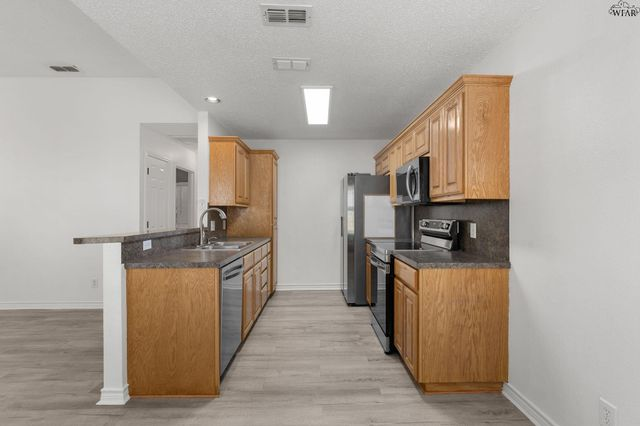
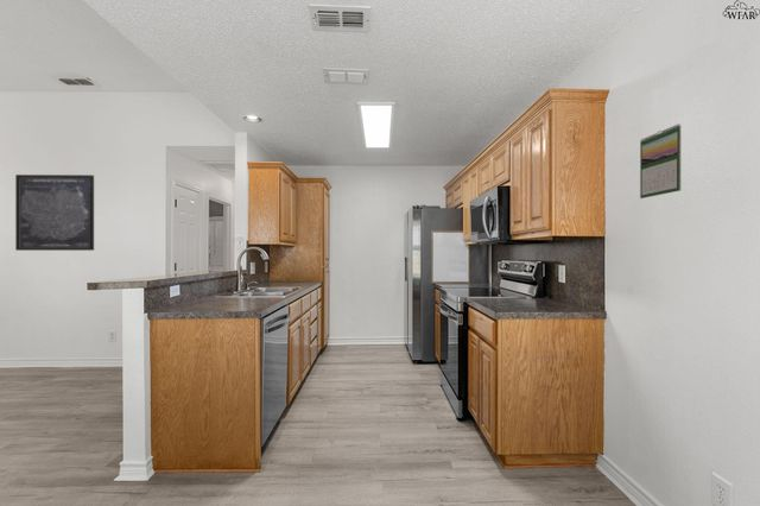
+ calendar (659, 163)
+ wall art (55, 213)
